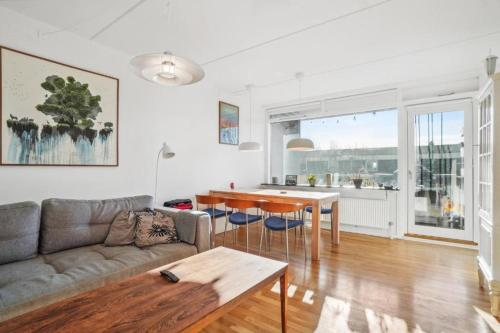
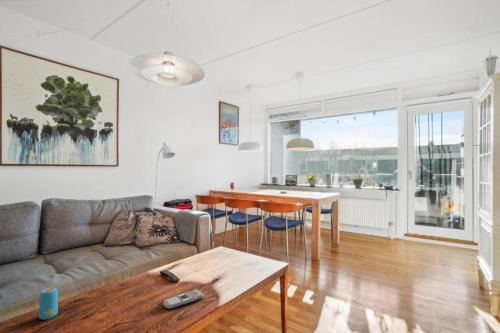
+ beverage can (48, 303)
+ remote control (183, 298)
